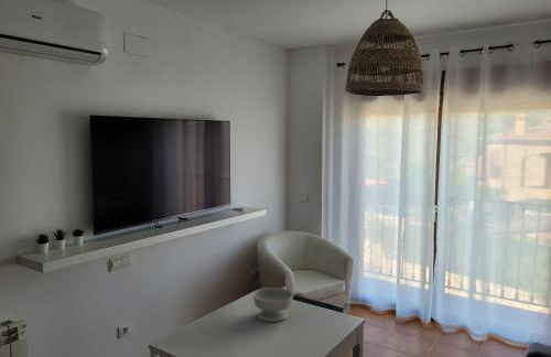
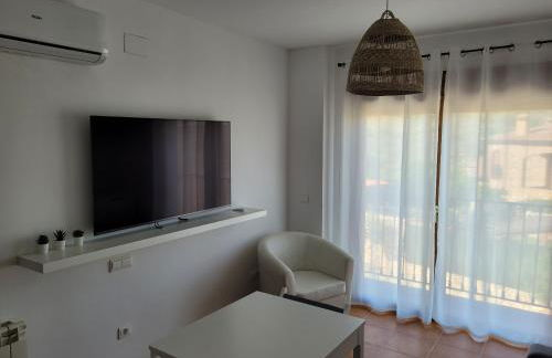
- bowl (272, 304)
